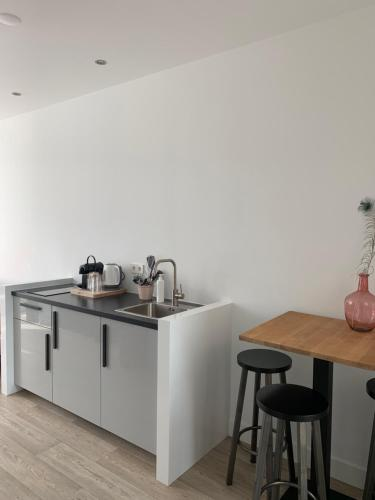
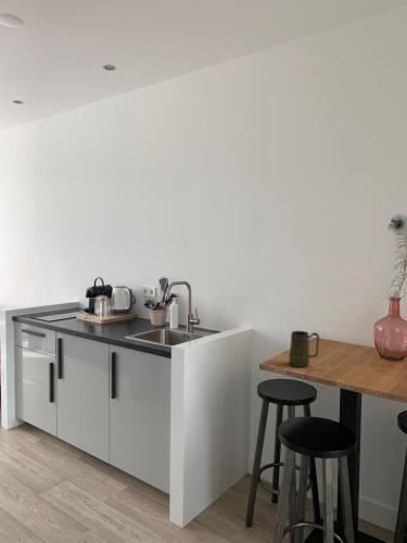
+ mug (304, 348)
